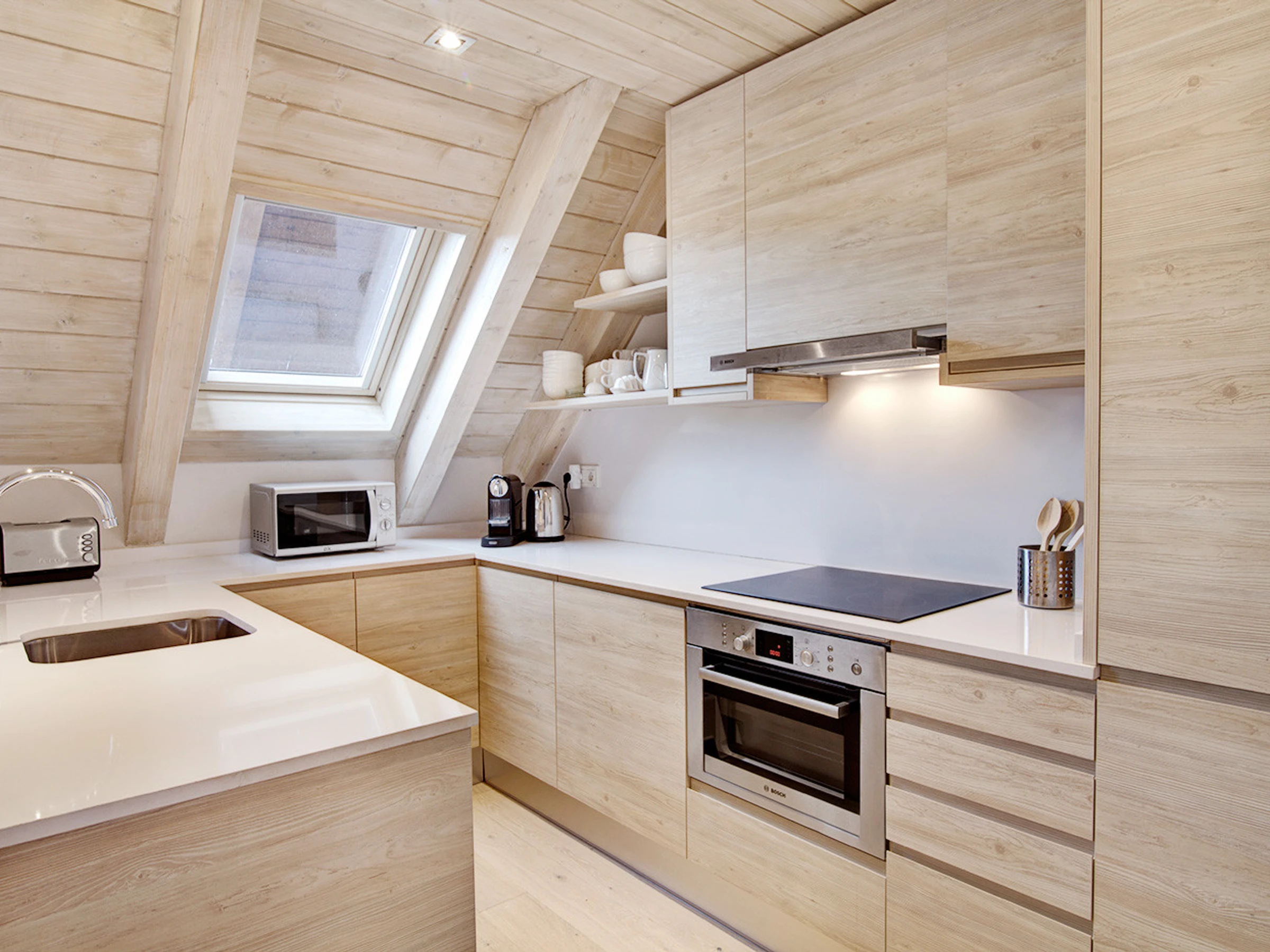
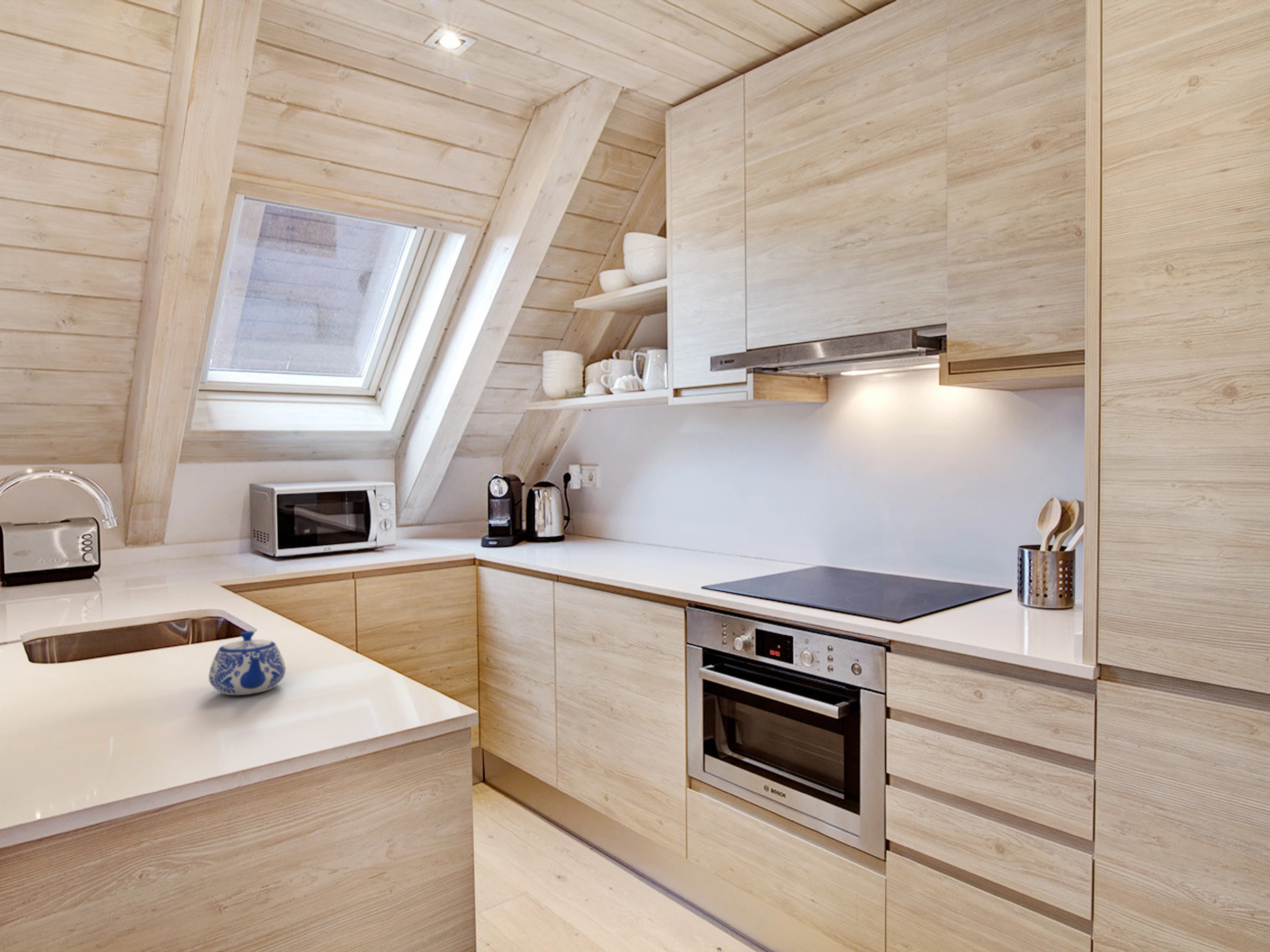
+ teapot (248, 662)
